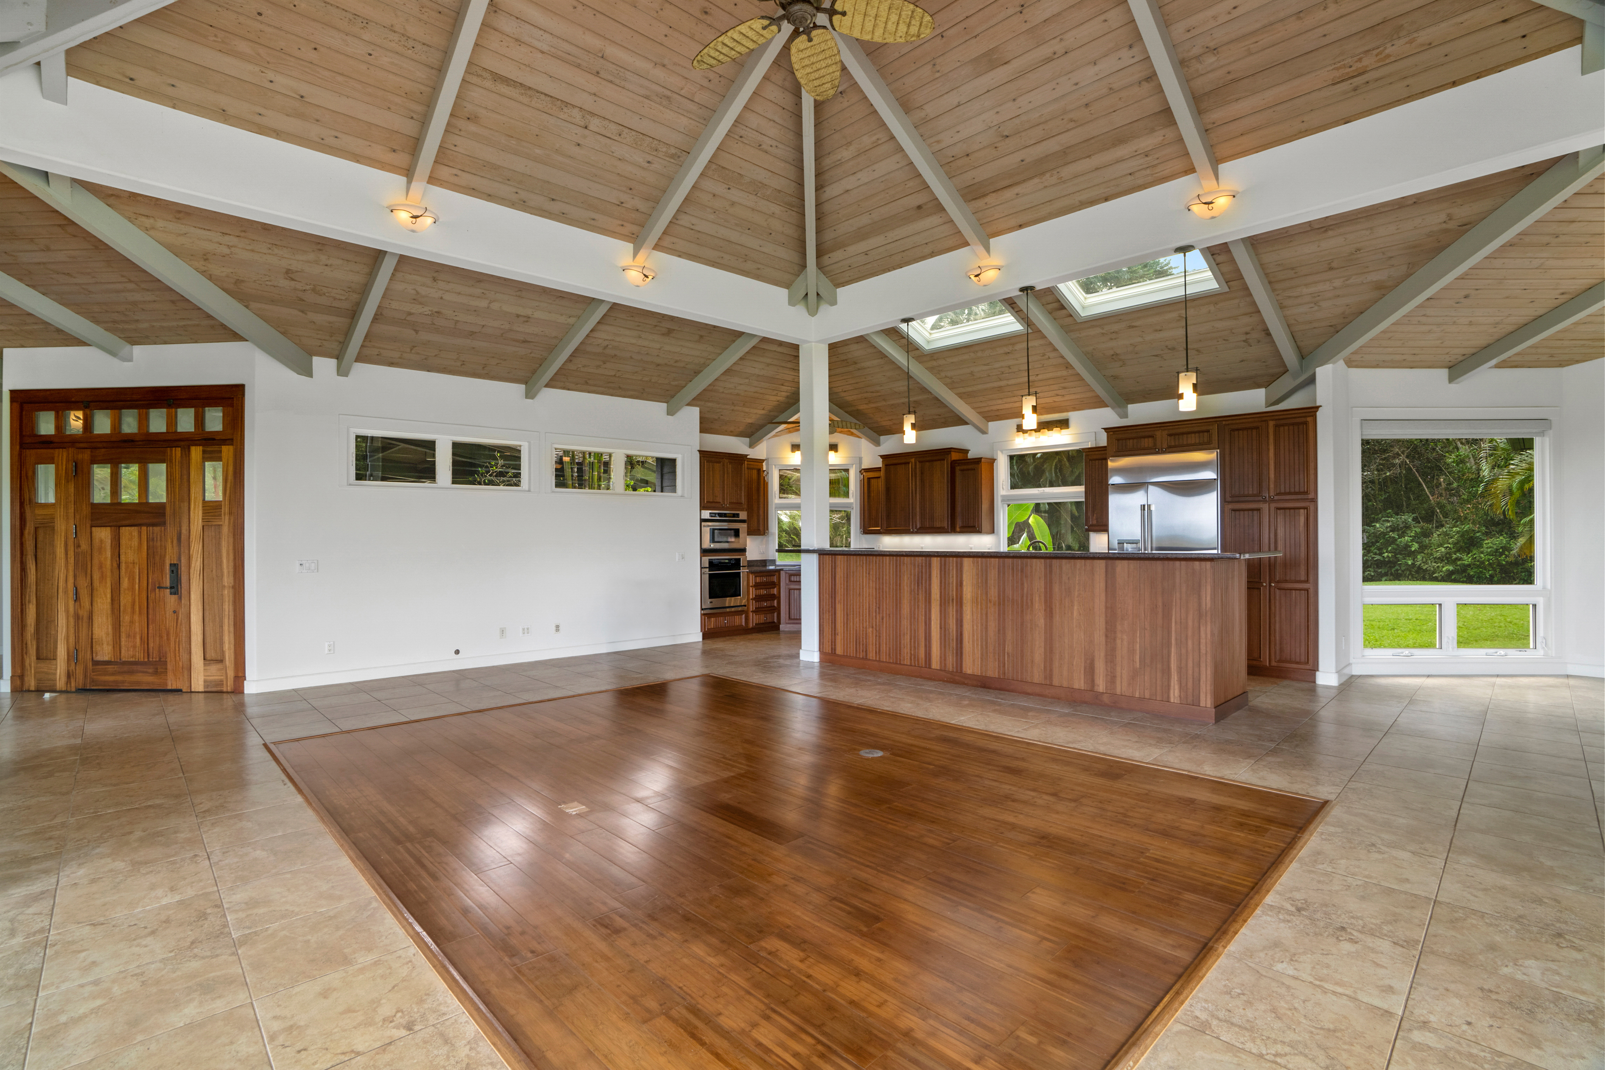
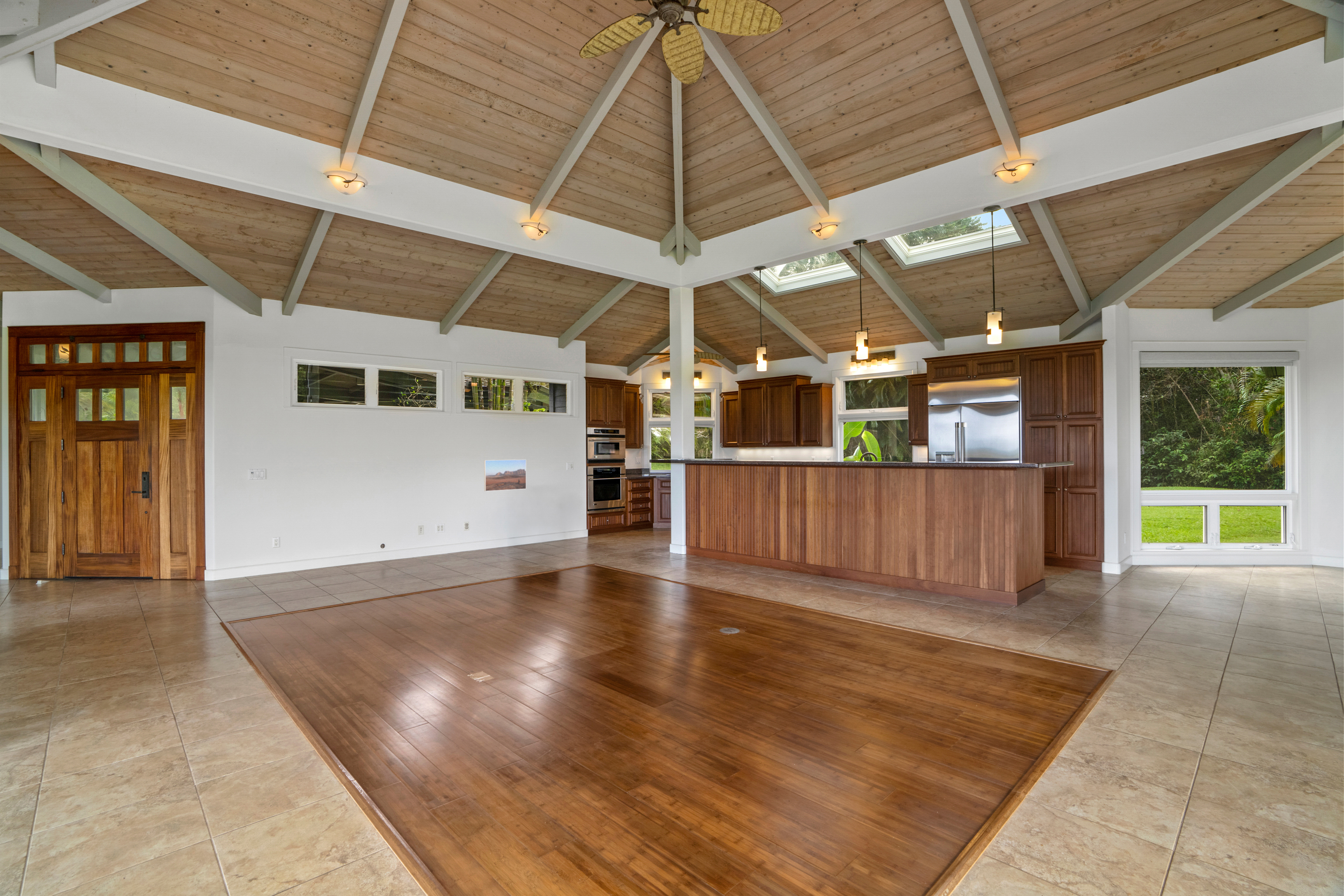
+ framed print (506, 475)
